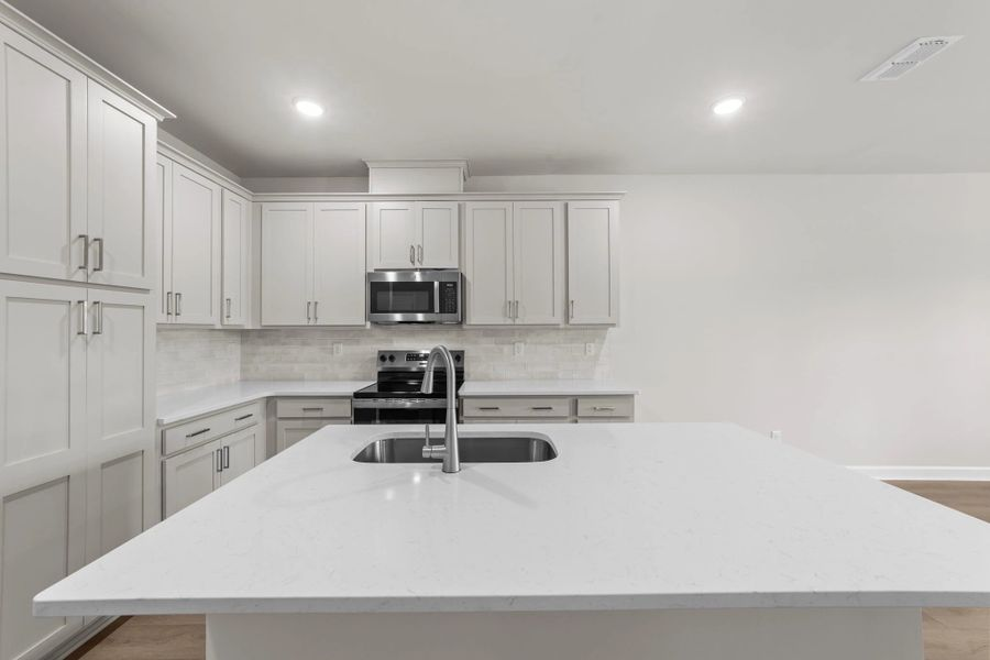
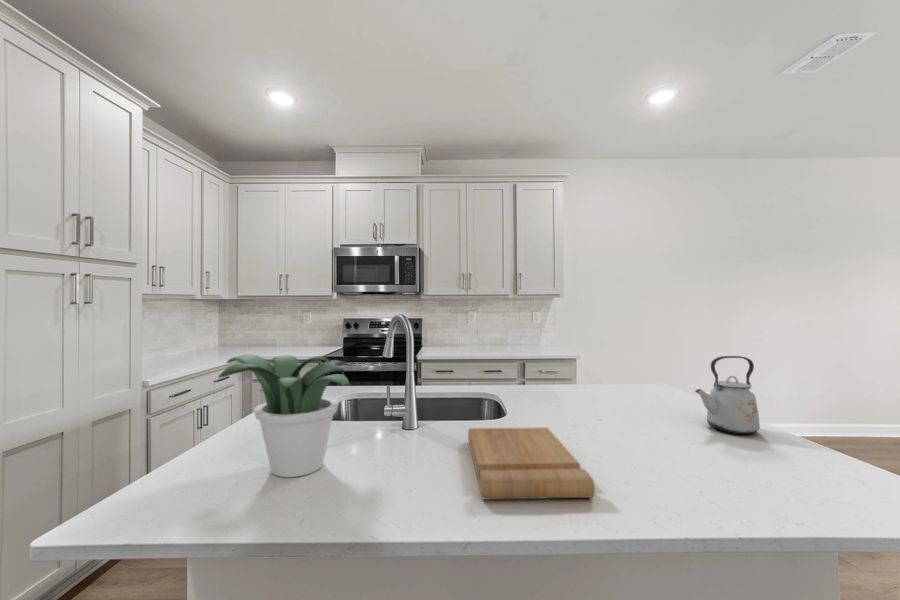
+ potted plant (285, 411)
+ cutting board (520, 457)
+ kettle (724, 393)
